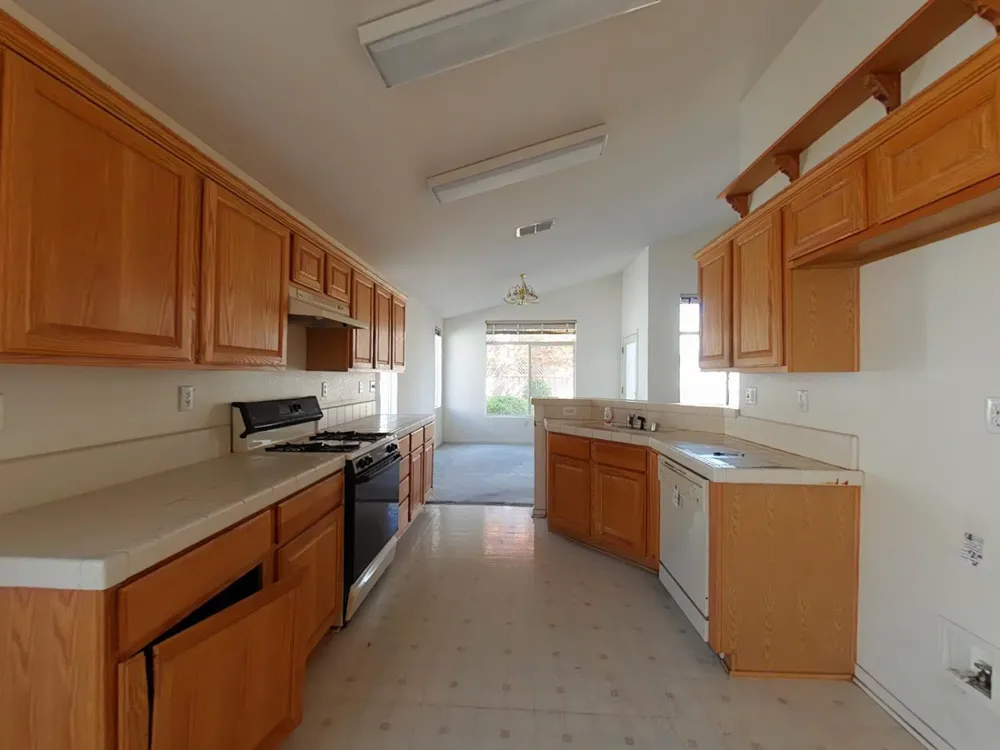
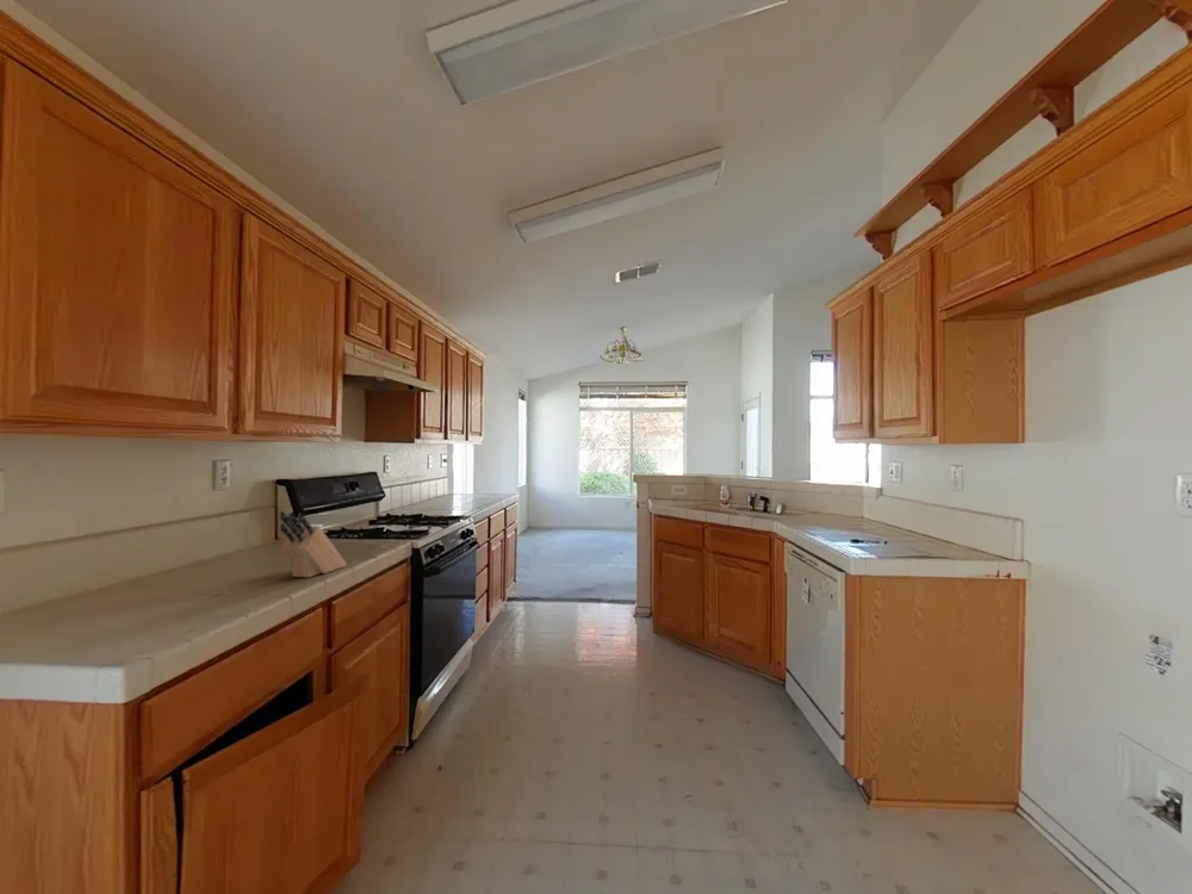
+ knife block (311, 540)
